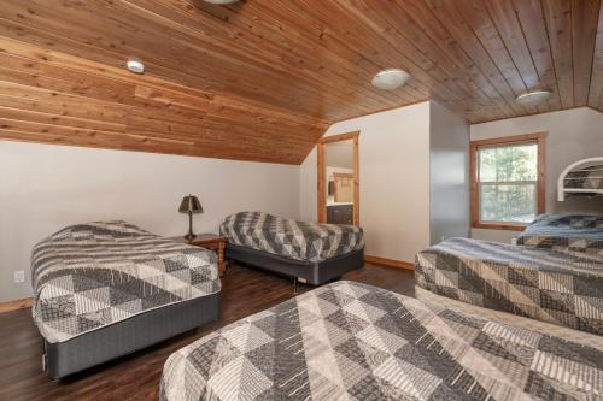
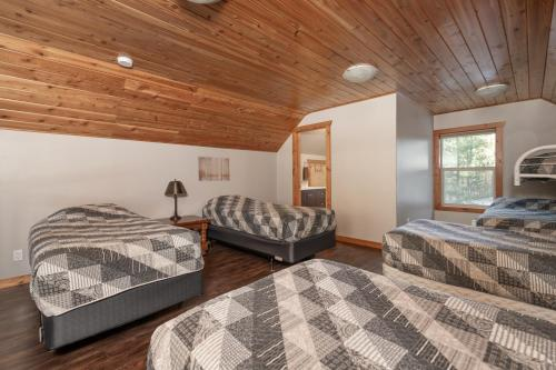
+ wall art (215, 169)
